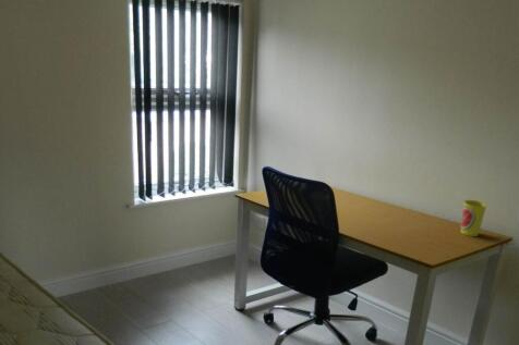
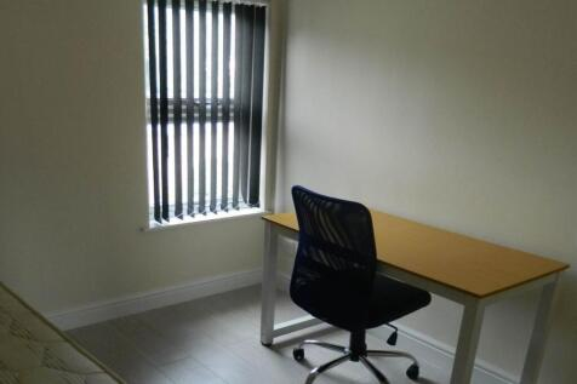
- cup (472, 218)
